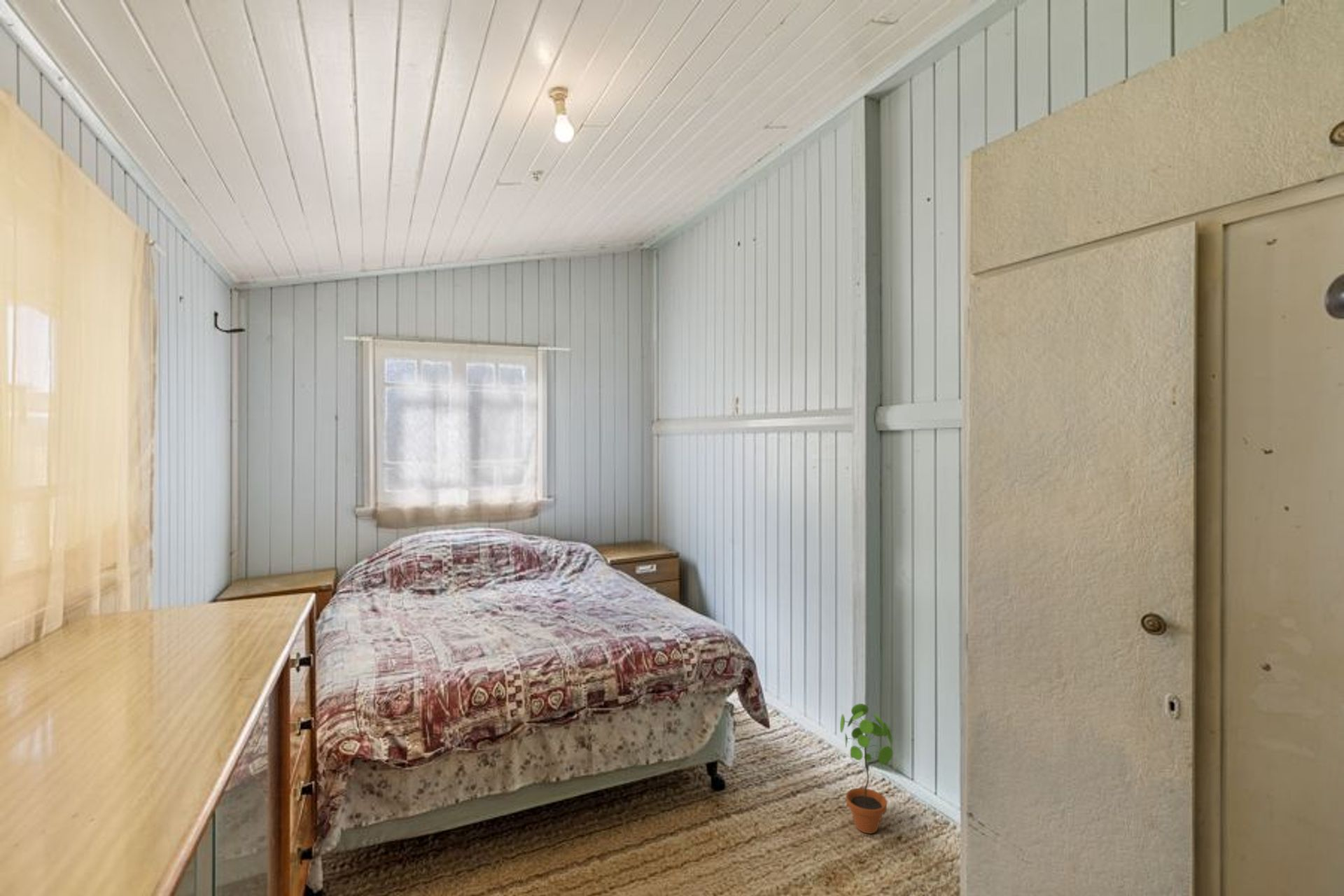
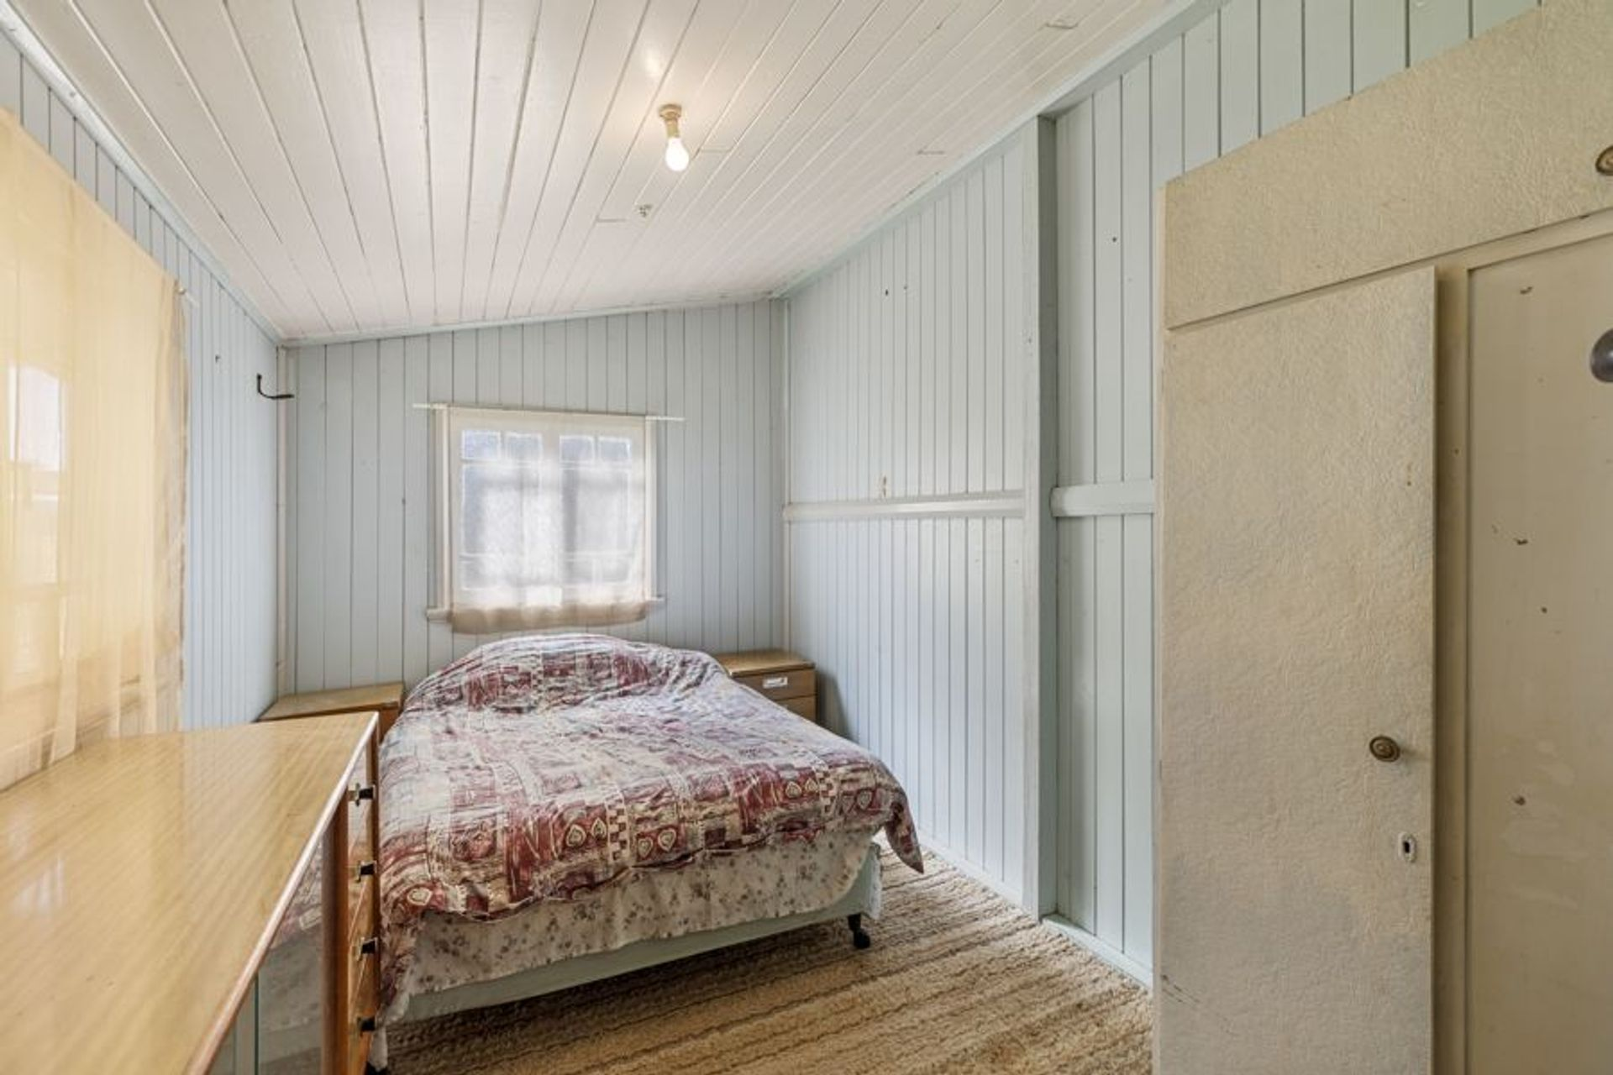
- potted plant (867, 769)
